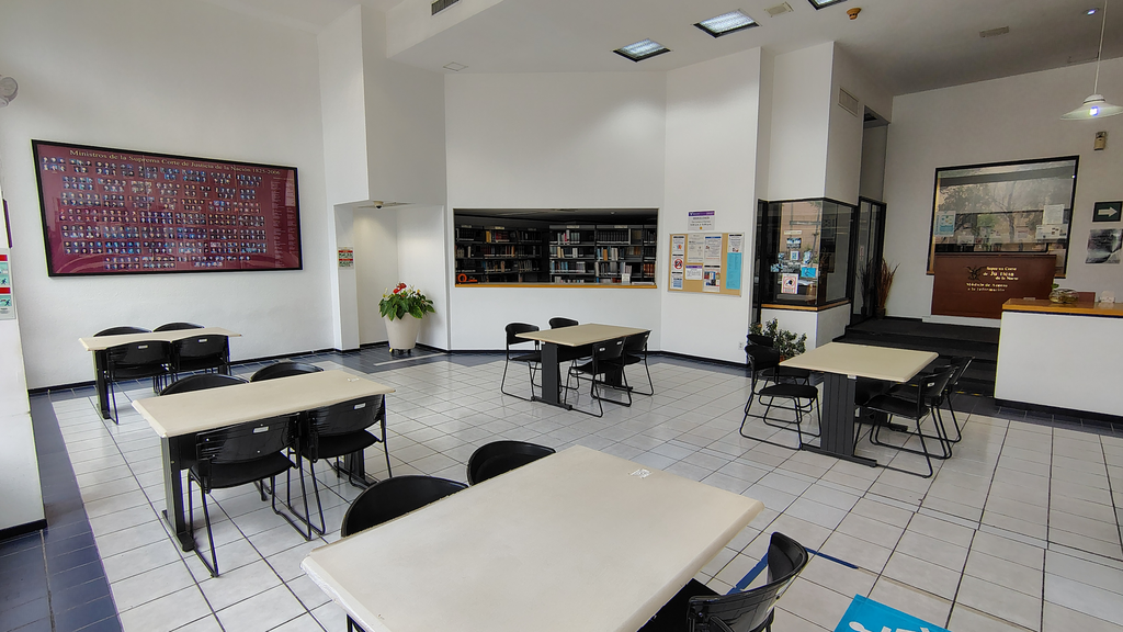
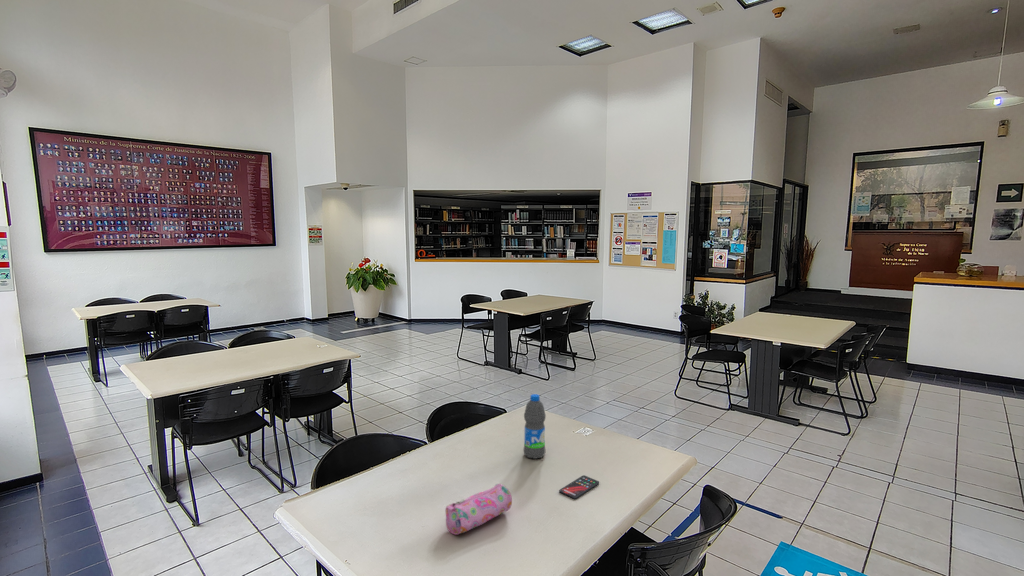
+ smartphone (579, 486)
+ pencil case (478, 507)
+ water bottle (534, 425)
